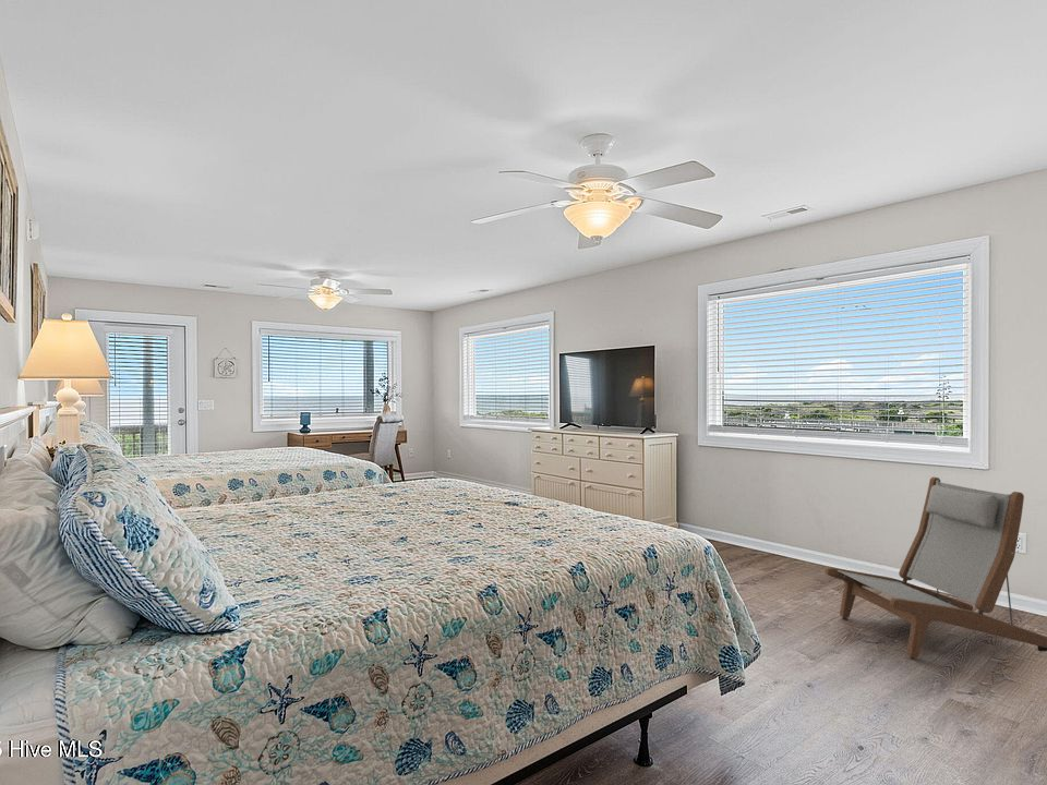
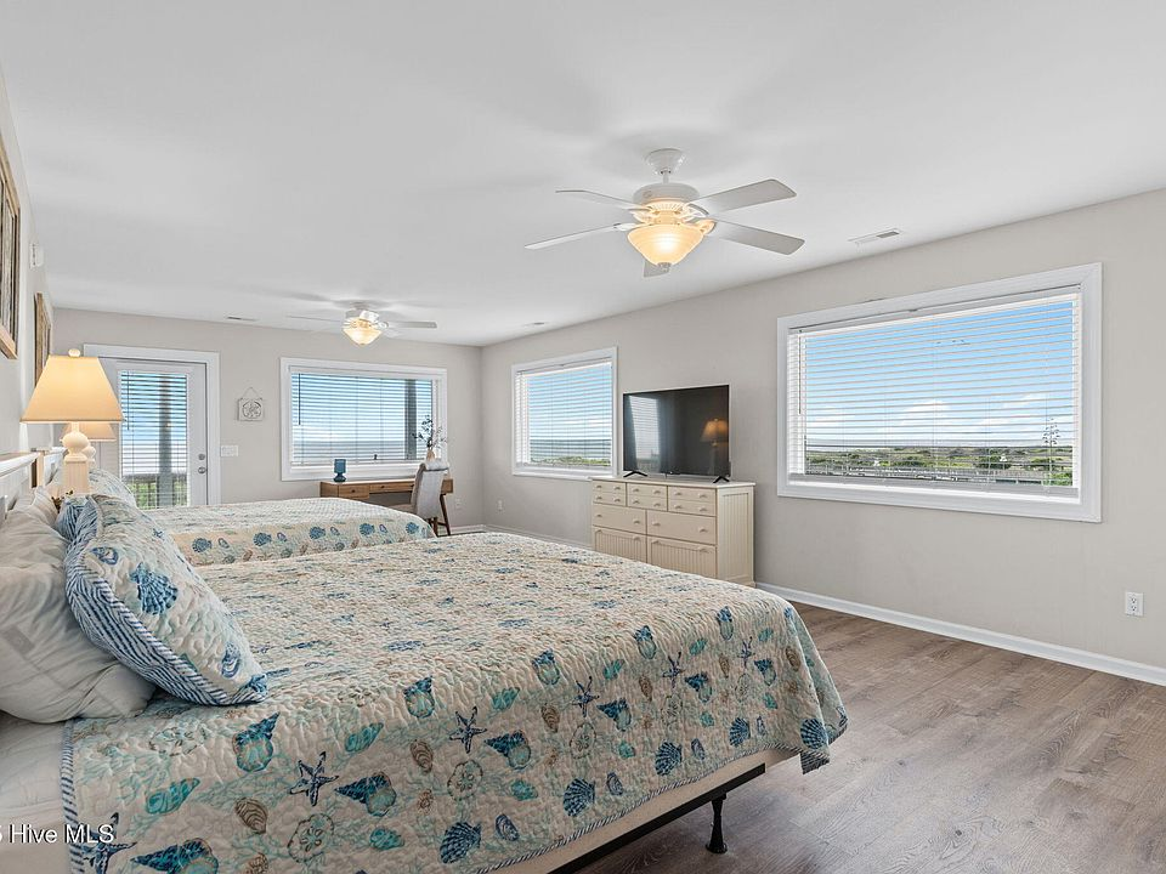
- lounge chair (935, 558)
